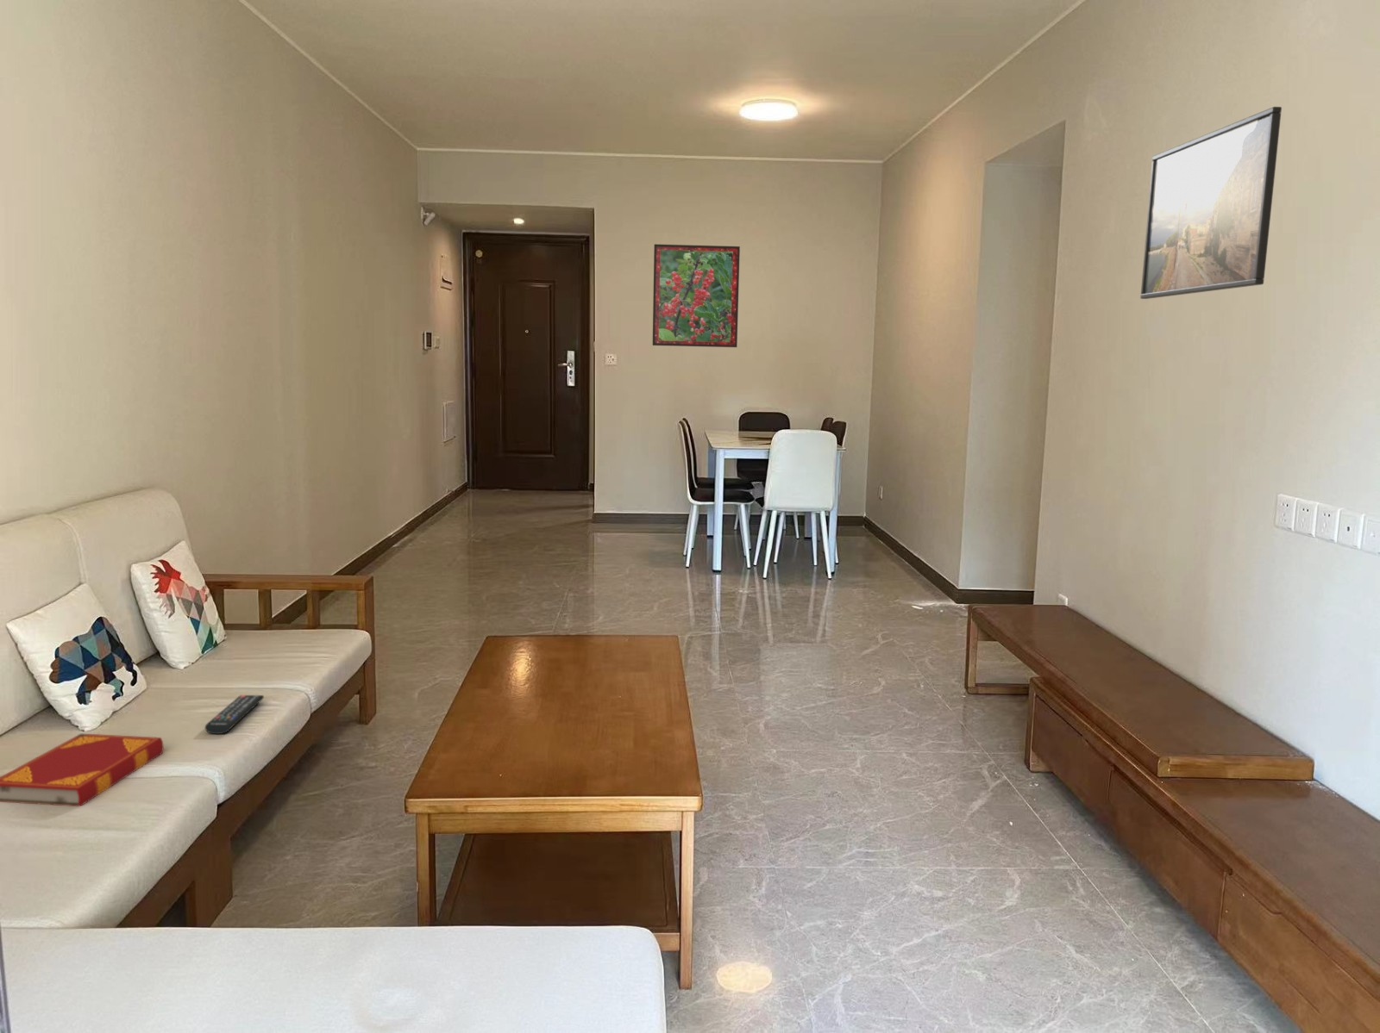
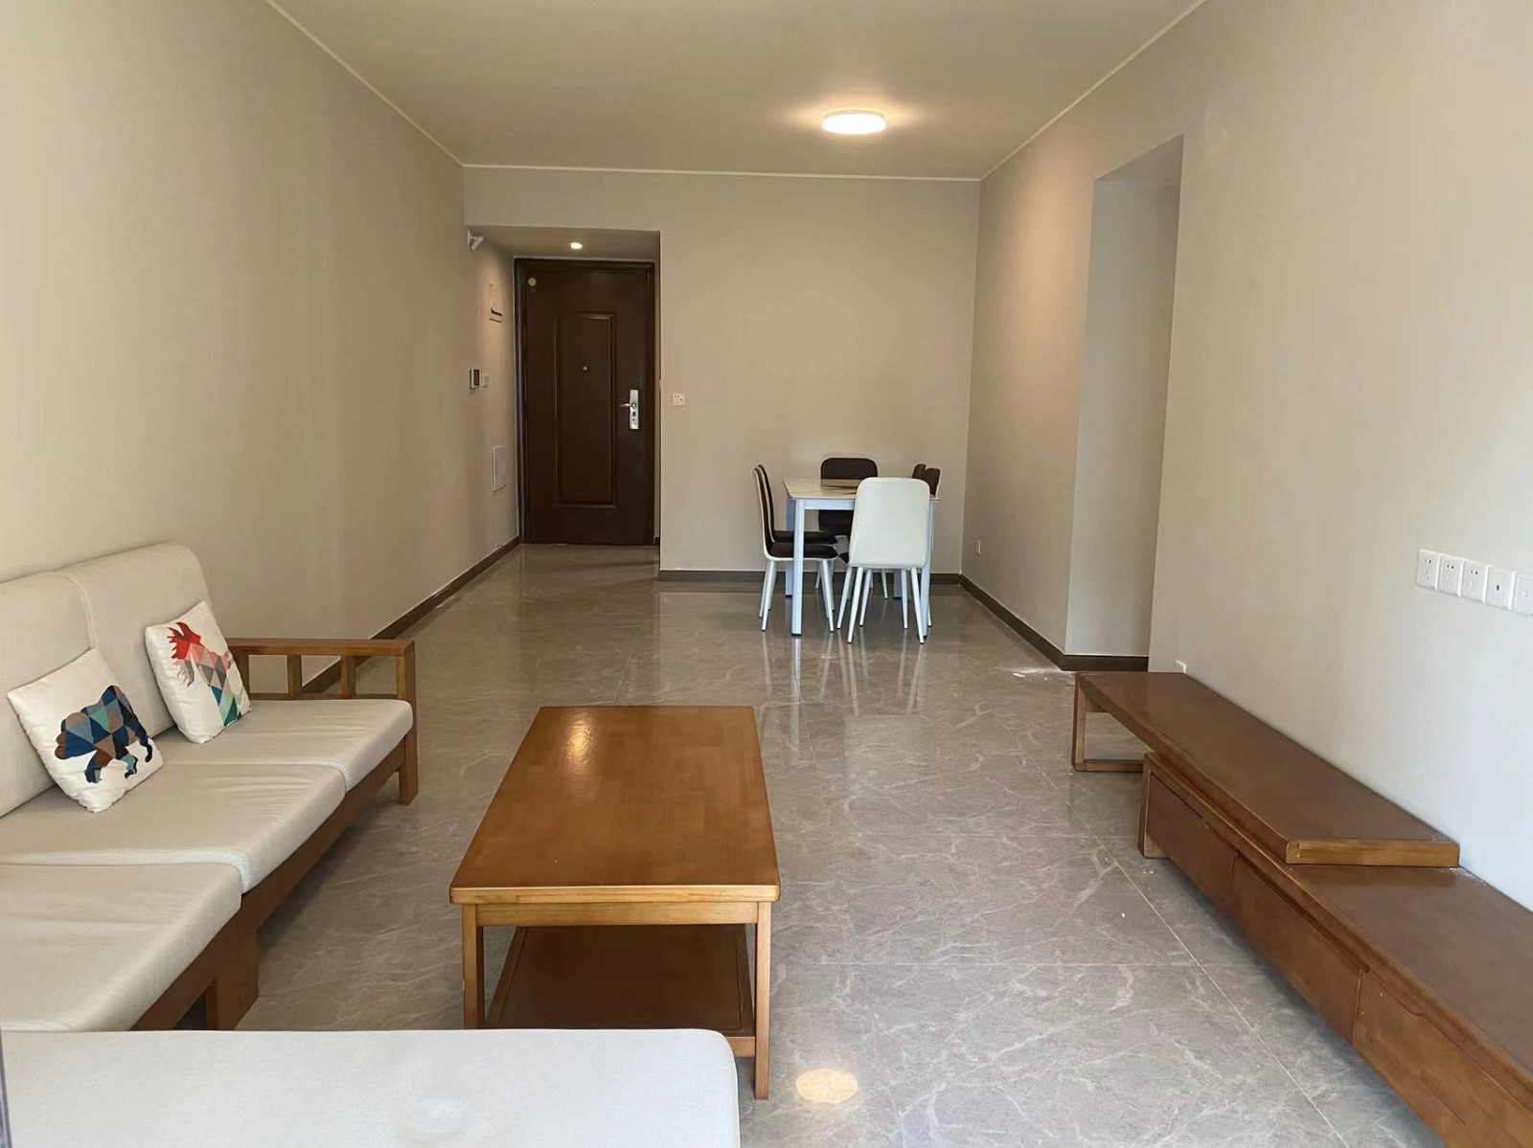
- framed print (1202, 214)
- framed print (695, 295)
- remote control (236, 713)
- hardback book (81, 767)
